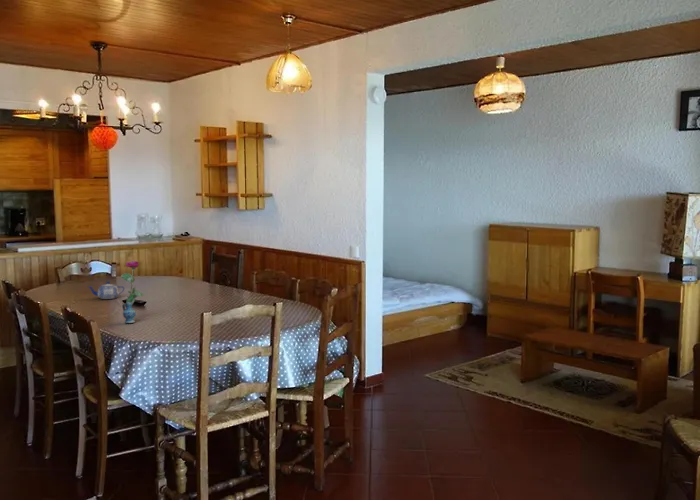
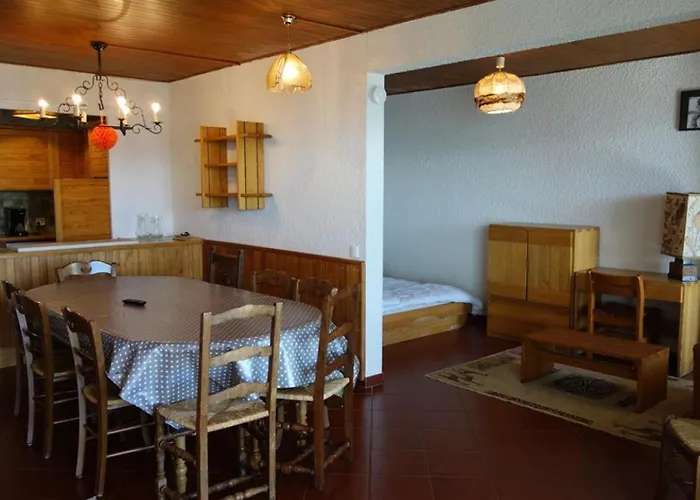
- vase (132, 290)
- teapot (106, 290)
